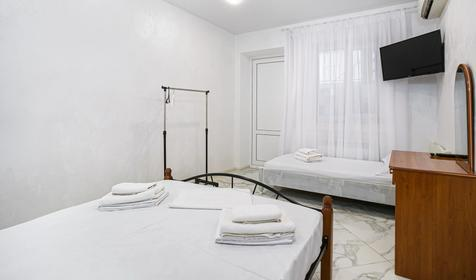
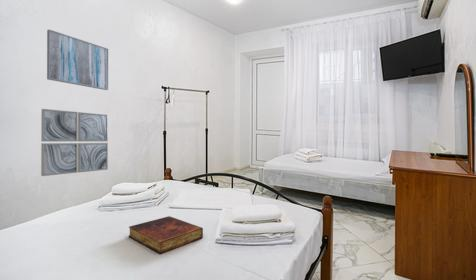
+ book (165, 232)
+ wall art (80, 62)
+ wall art (77, 143)
